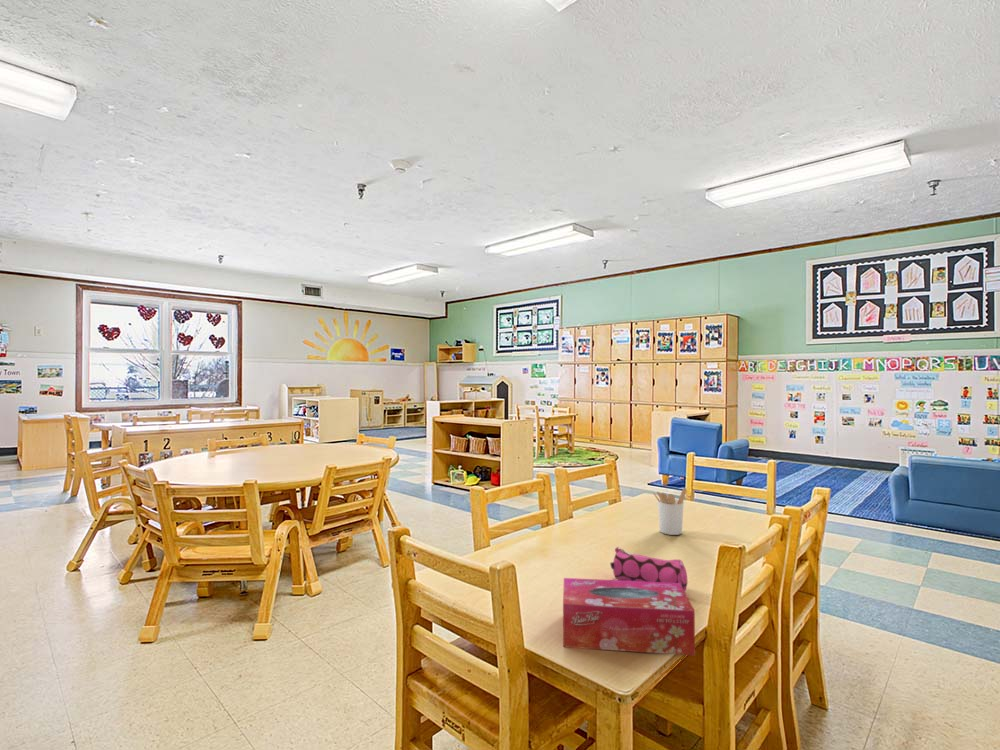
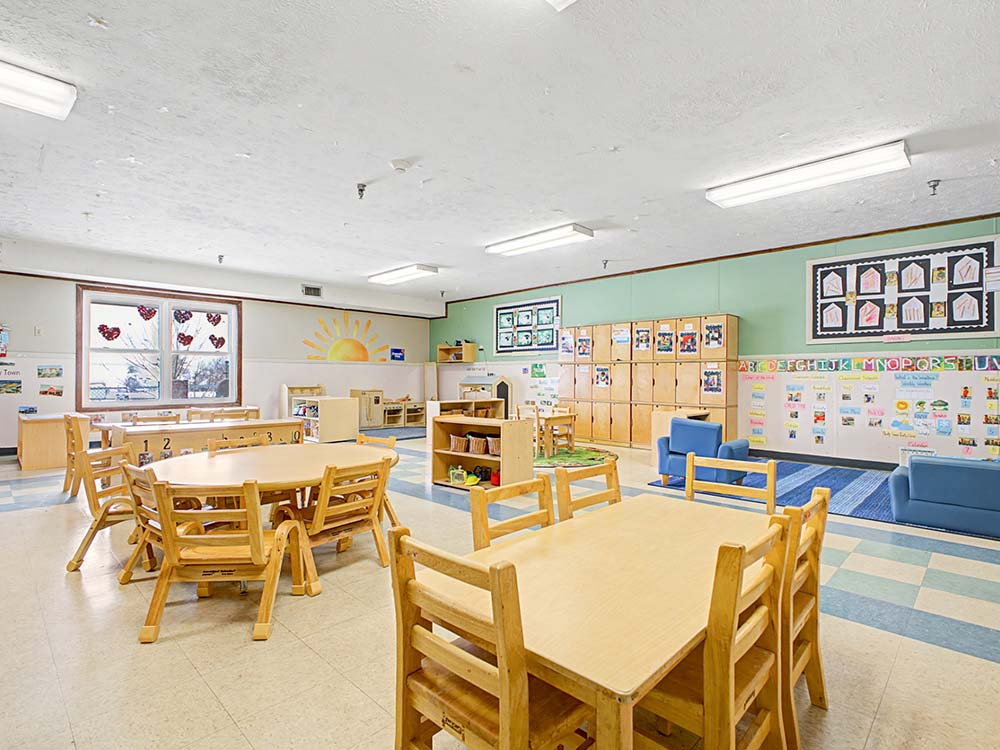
- utensil holder (669, 510)
- pencil case (649, 568)
- tissue box (624, 613)
